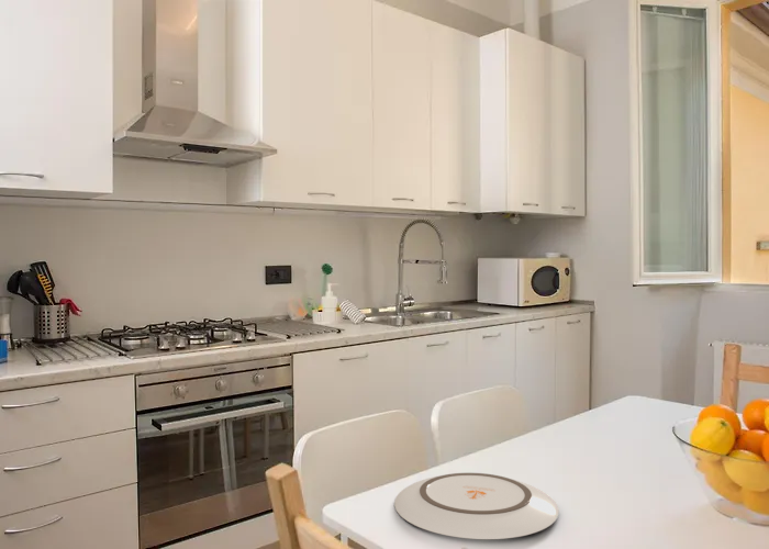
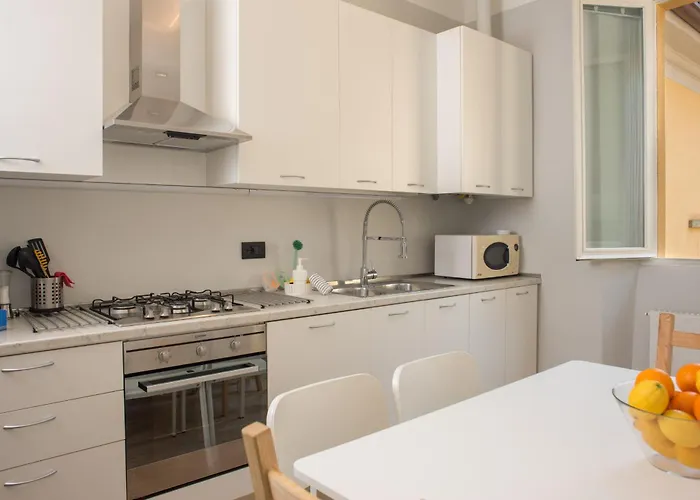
- plate (475, 497)
